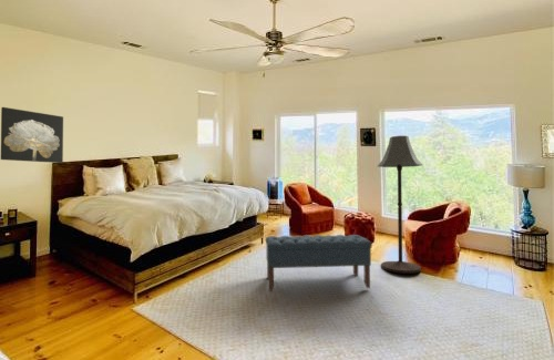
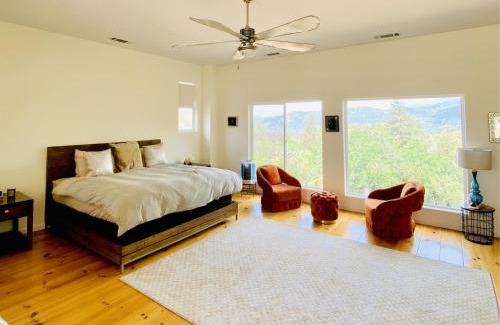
- wall art (33, 136)
- bench (316, 259)
- floor lamp (399, 202)
